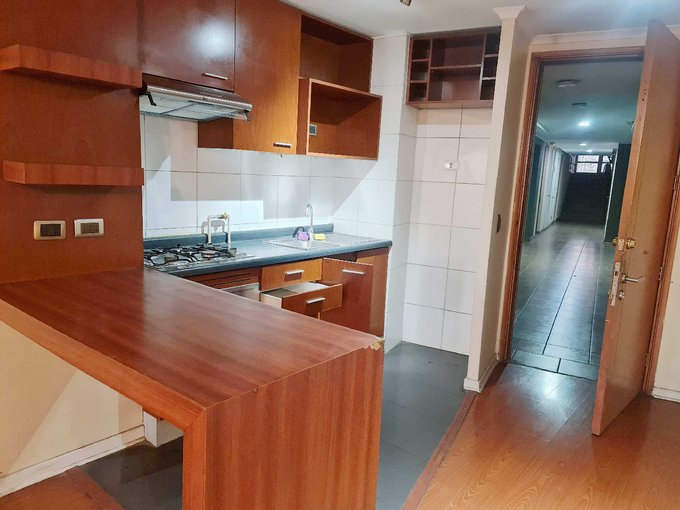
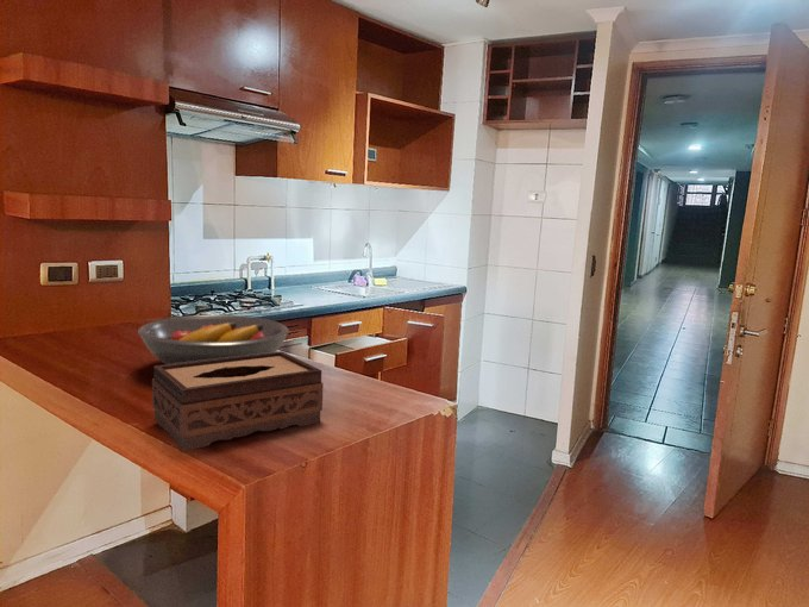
+ tissue box (238, 394)
+ fruit bowl (215, 342)
